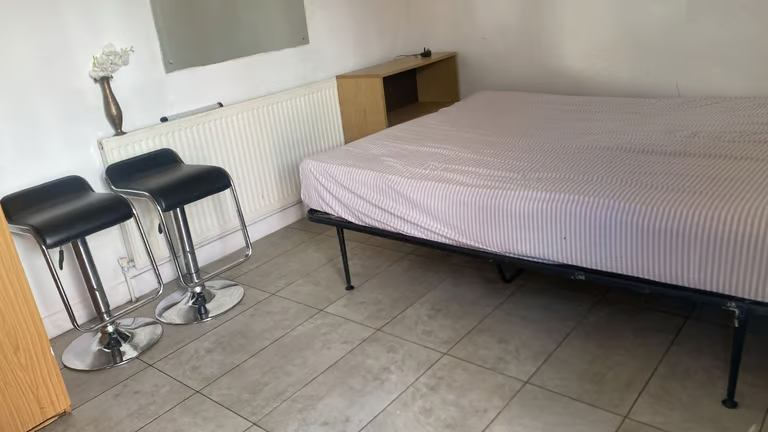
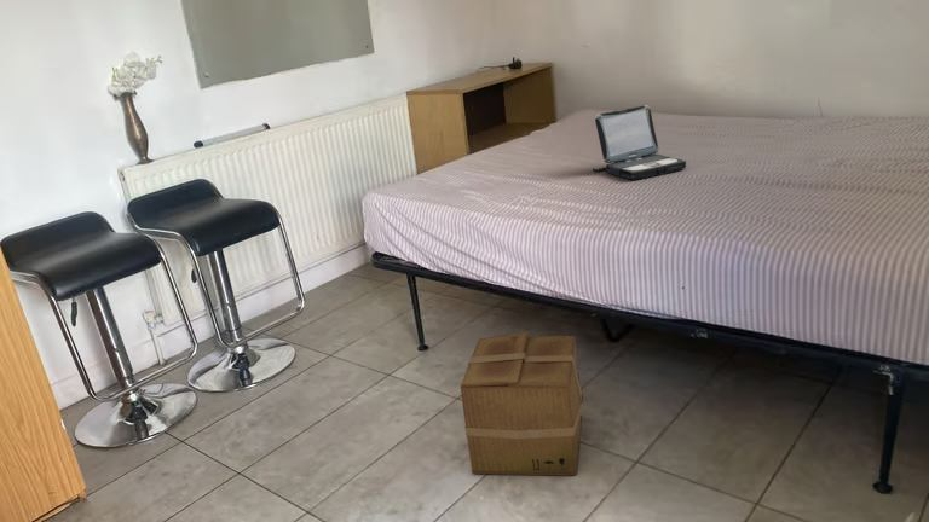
+ cardboard box (524, 399)
+ laptop (637, 140)
